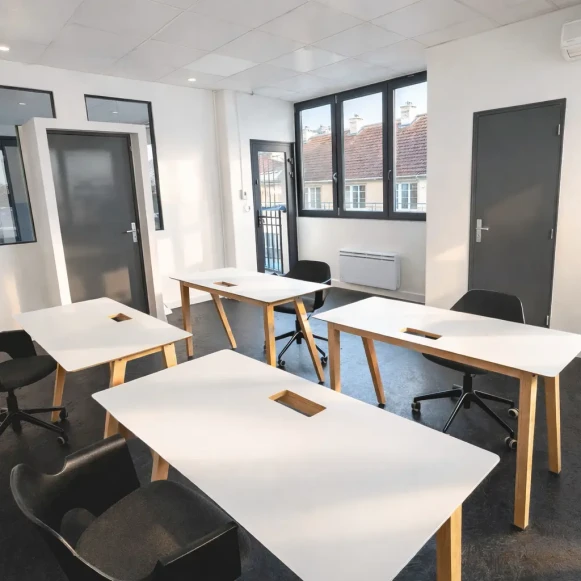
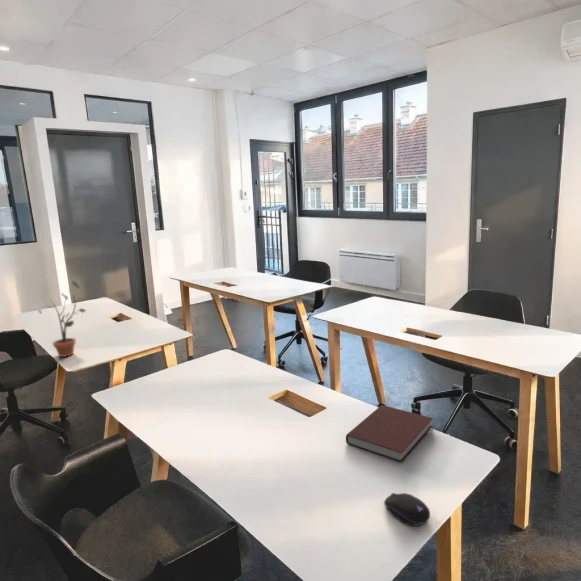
+ computer mouse (406, 505)
+ potted plant (67, 319)
+ notebook (390, 430)
